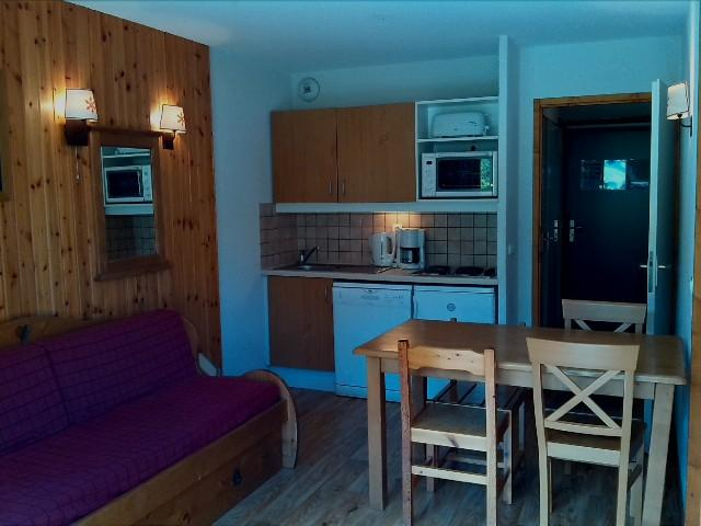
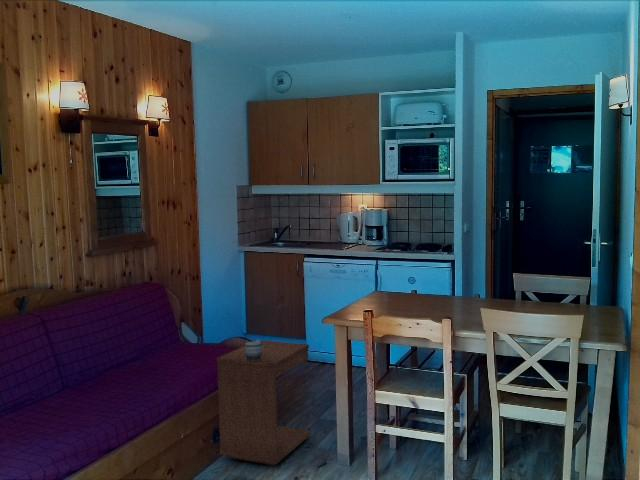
+ side table (265, 400)
+ mug (254, 350)
